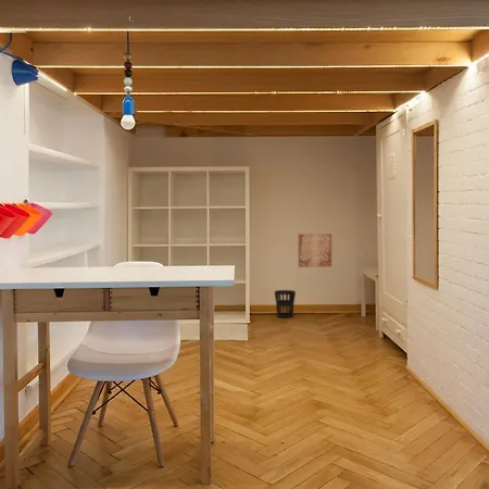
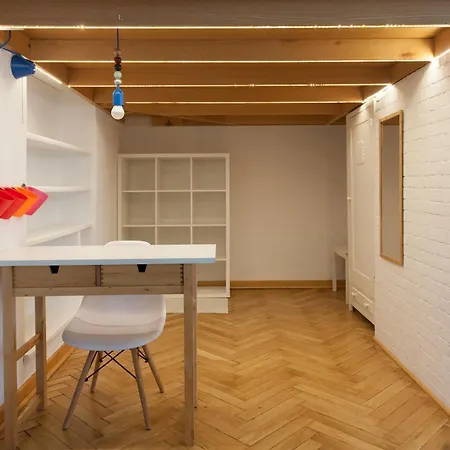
- wastebasket (285, 303)
- wall art (314, 250)
